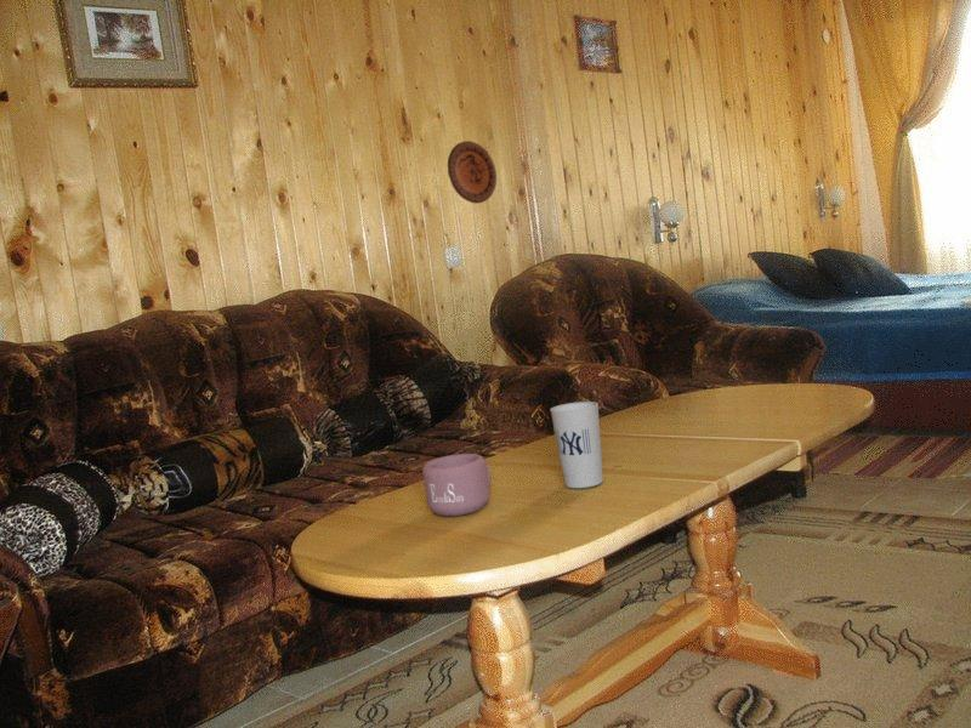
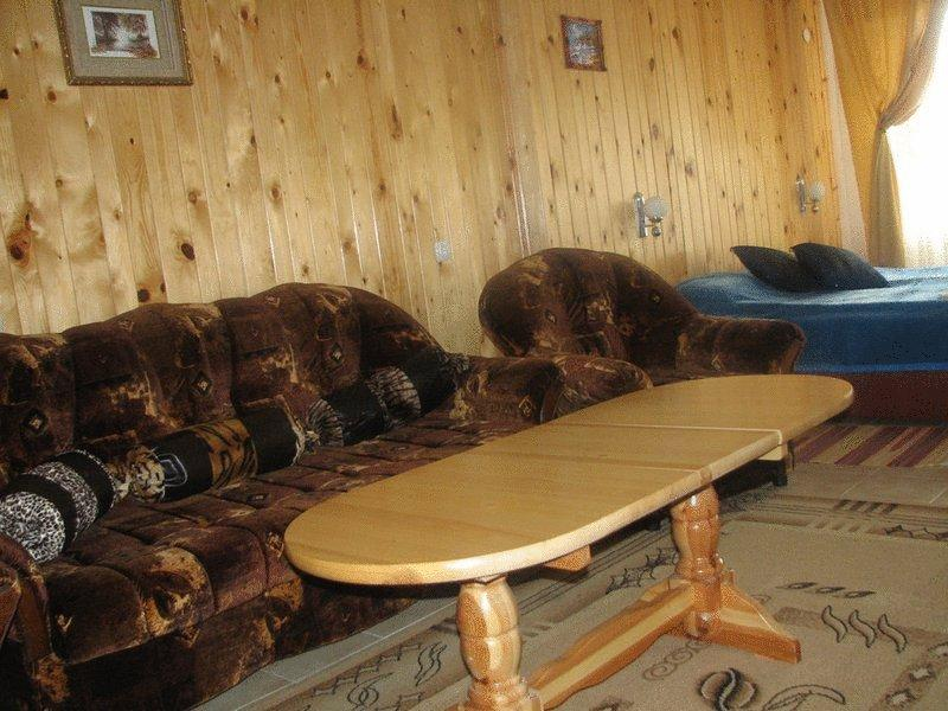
- mug (458, 484)
- cup (579, 444)
- decorative plate (471, 172)
